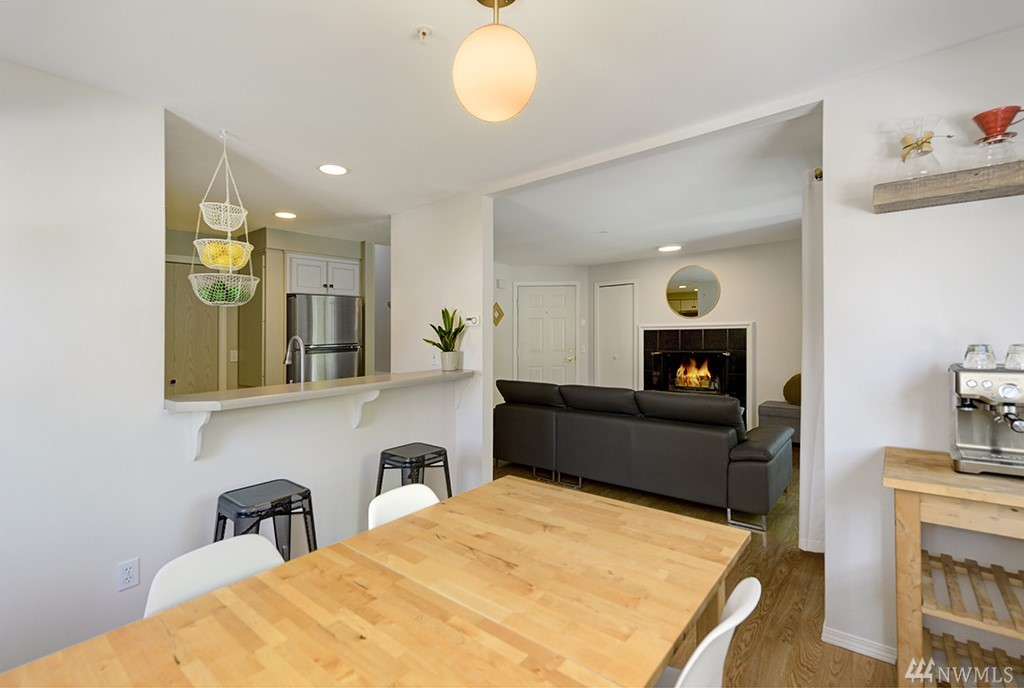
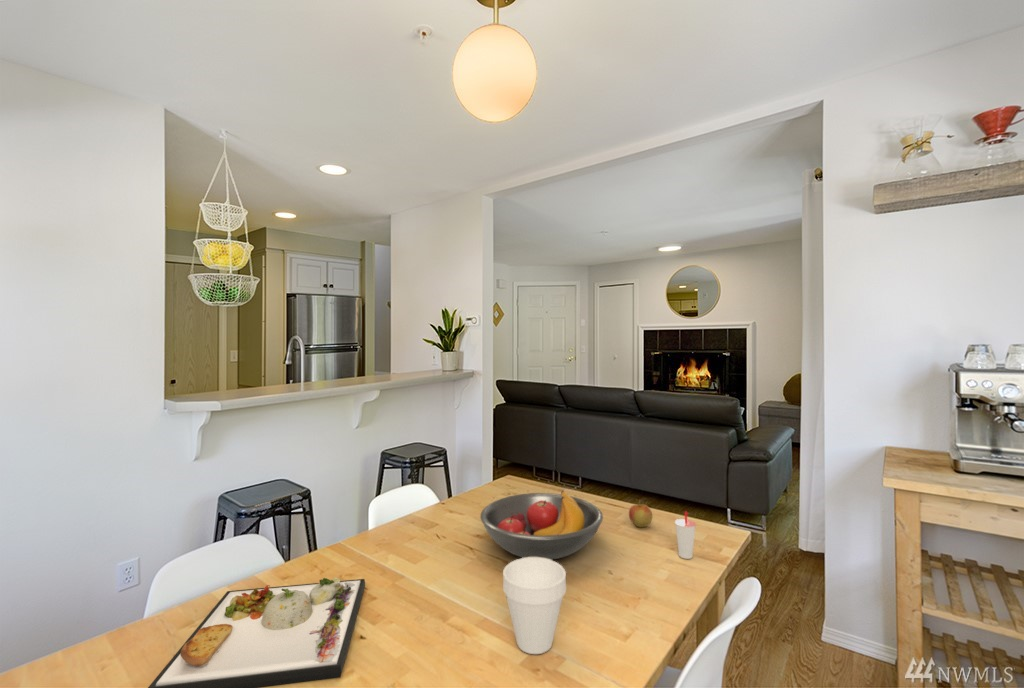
+ cup (685, 533)
+ apple (640, 512)
+ fruit bowl (541, 525)
+ dinner plate (276, 616)
+ cup (534, 606)
